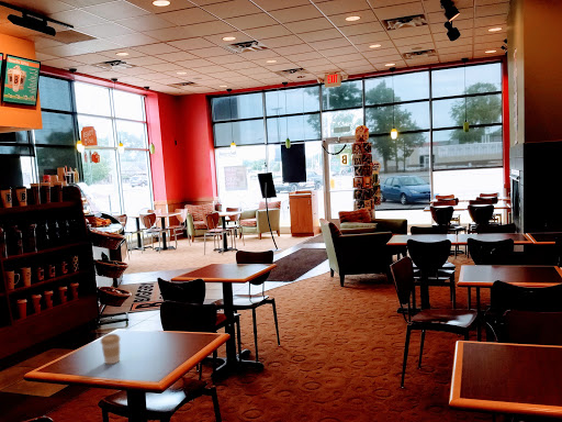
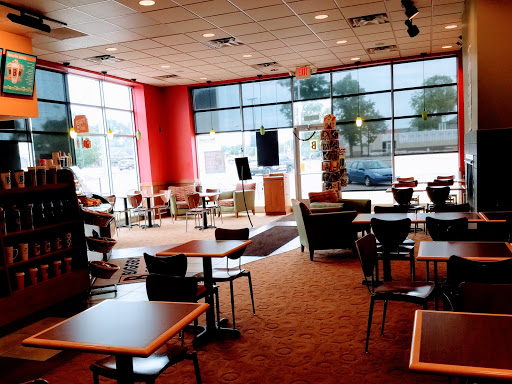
- coffee cup (111, 348)
